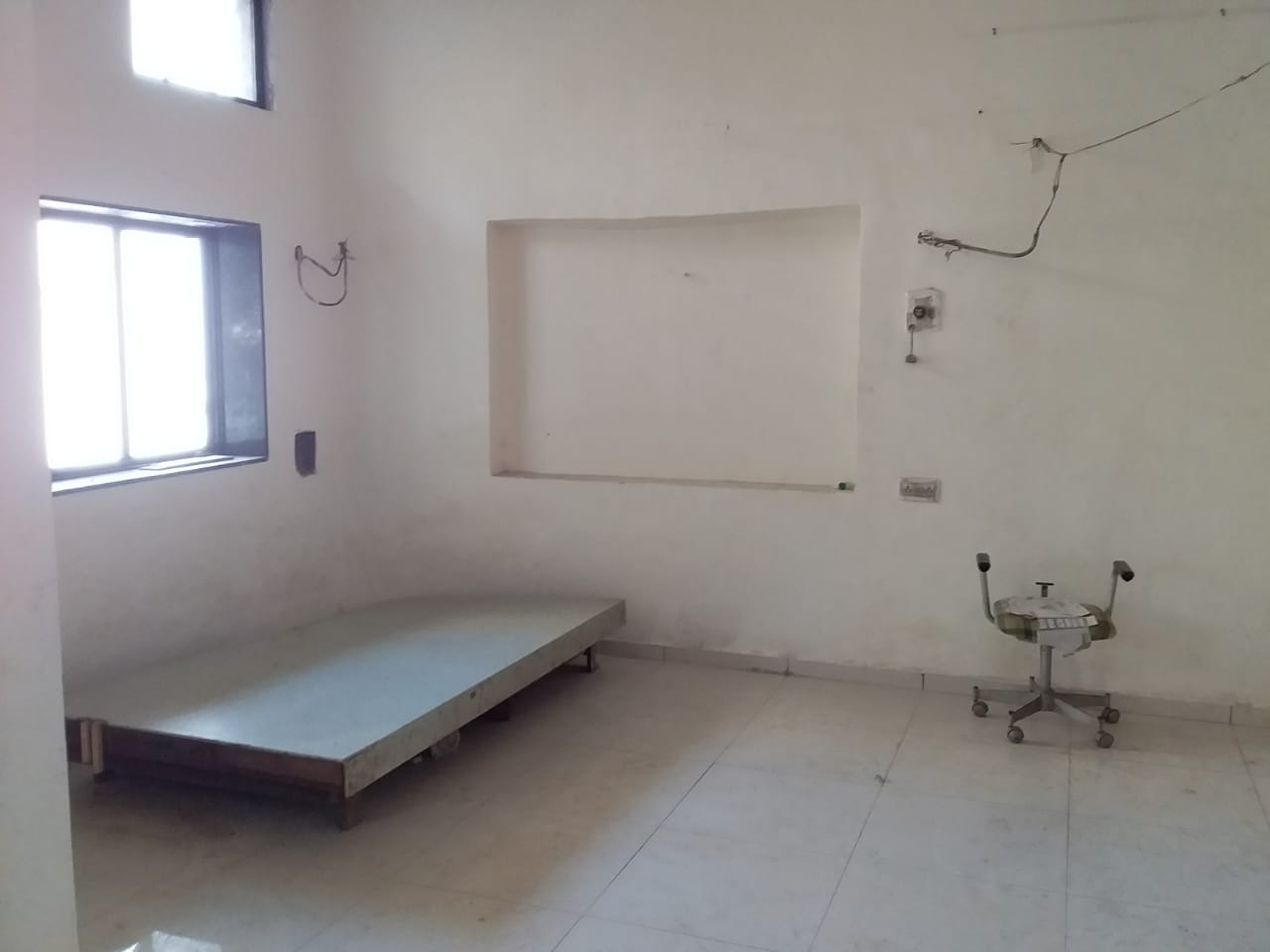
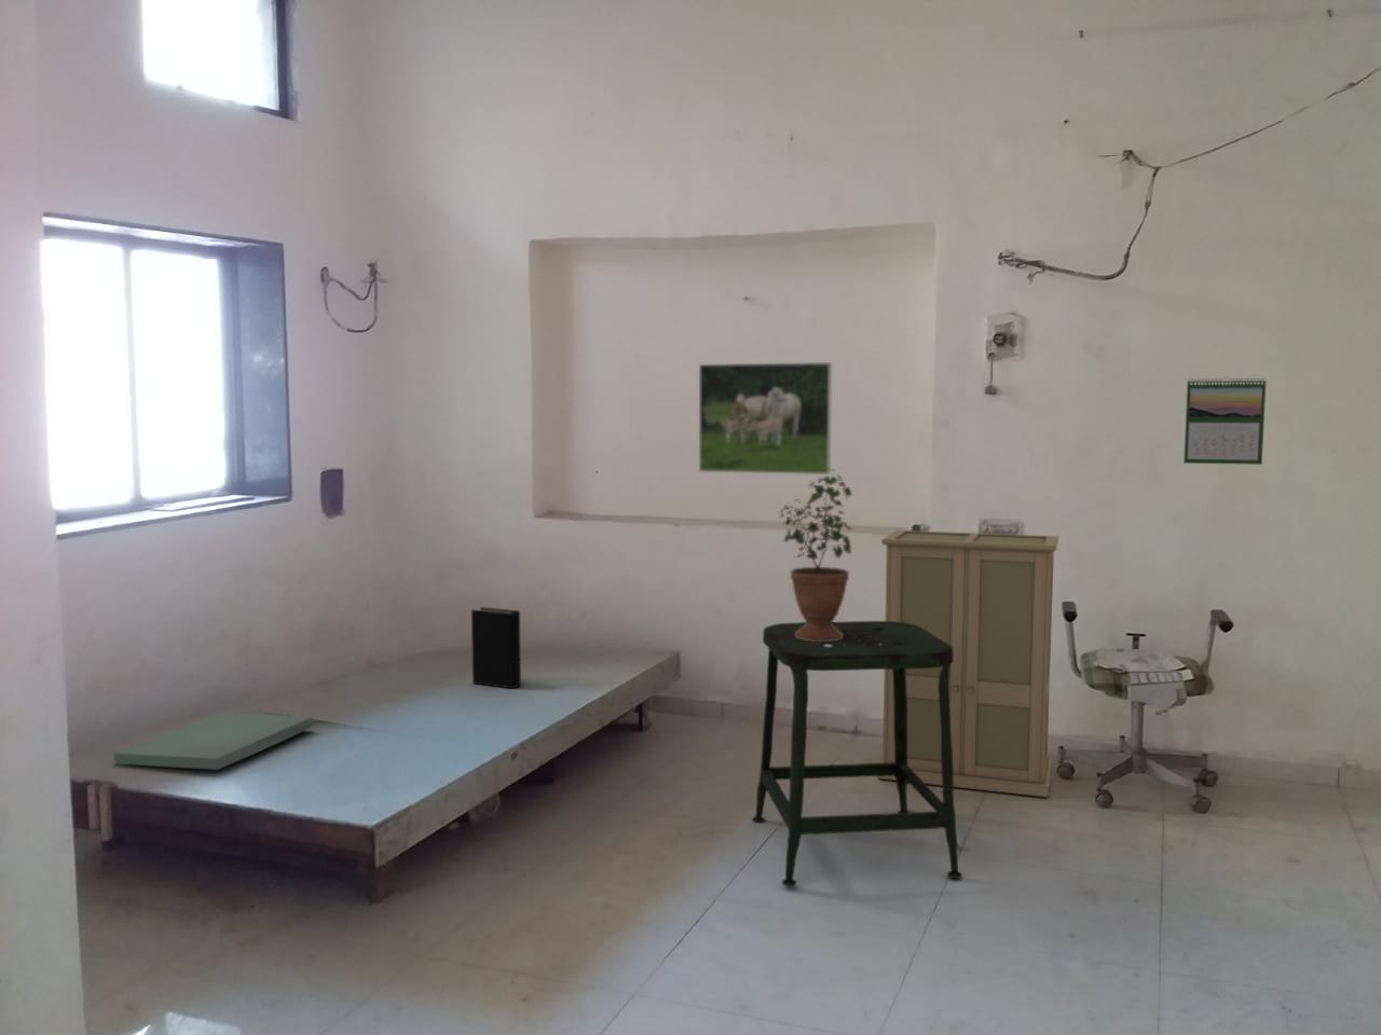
+ stool (851, 764)
+ book (496, 647)
+ cabinet (968, 657)
+ potted plant (816, 552)
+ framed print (762, 419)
+ cushion (217, 738)
+ calendar (1223, 420)
